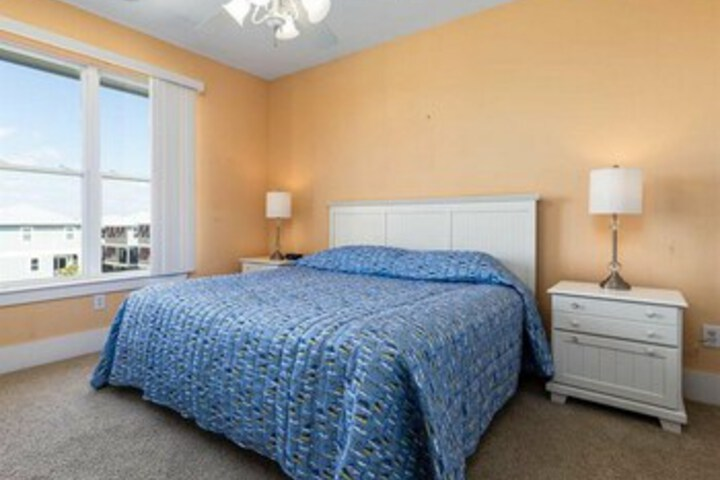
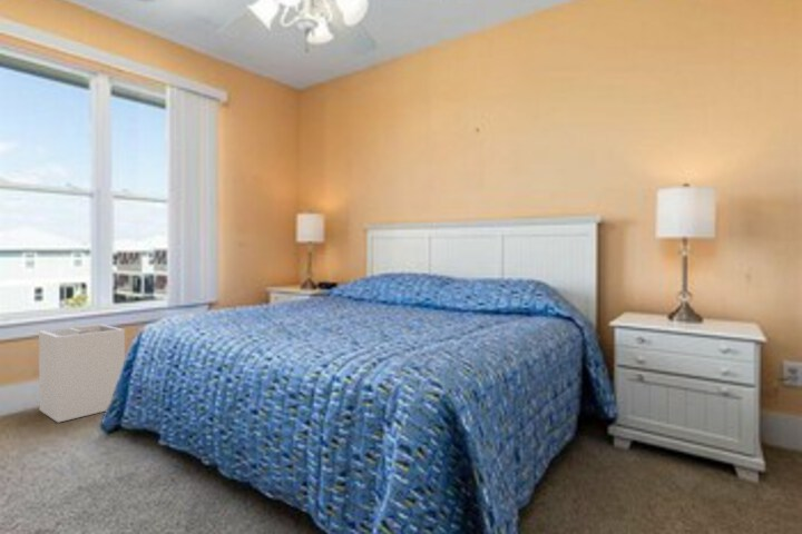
+ laundry hamper (82, 369)
